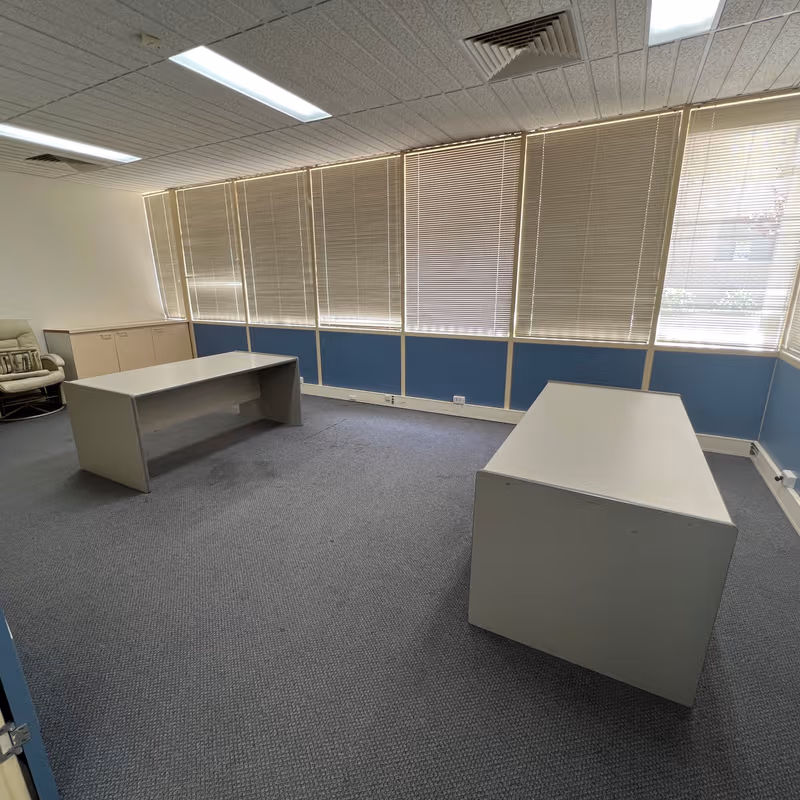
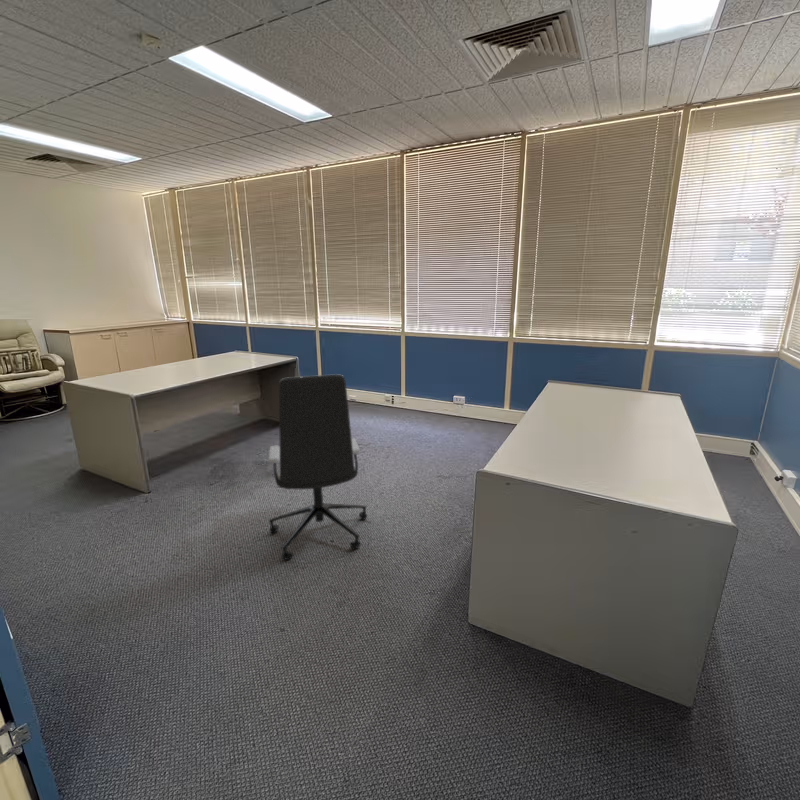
+ office chair (315, 455)
